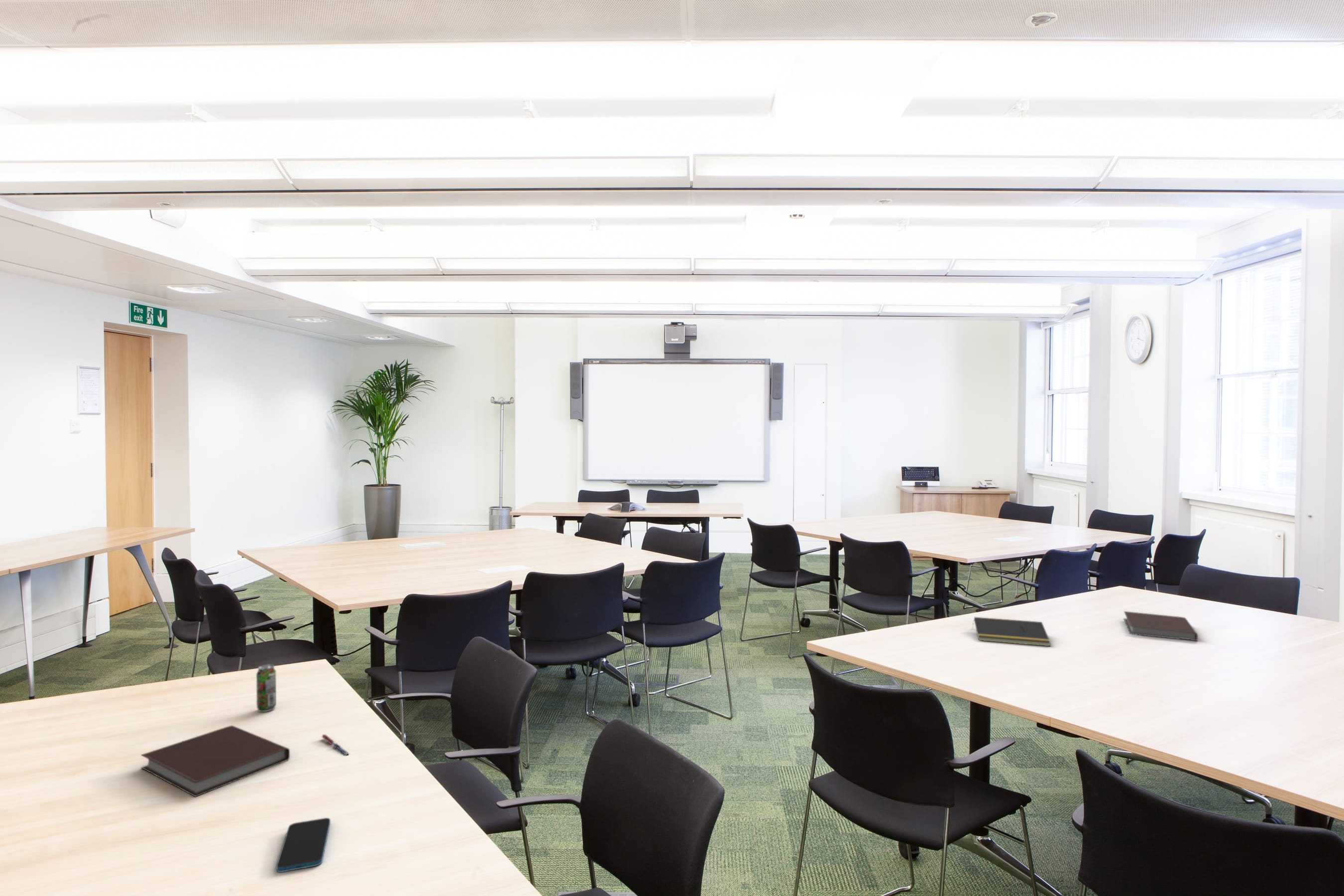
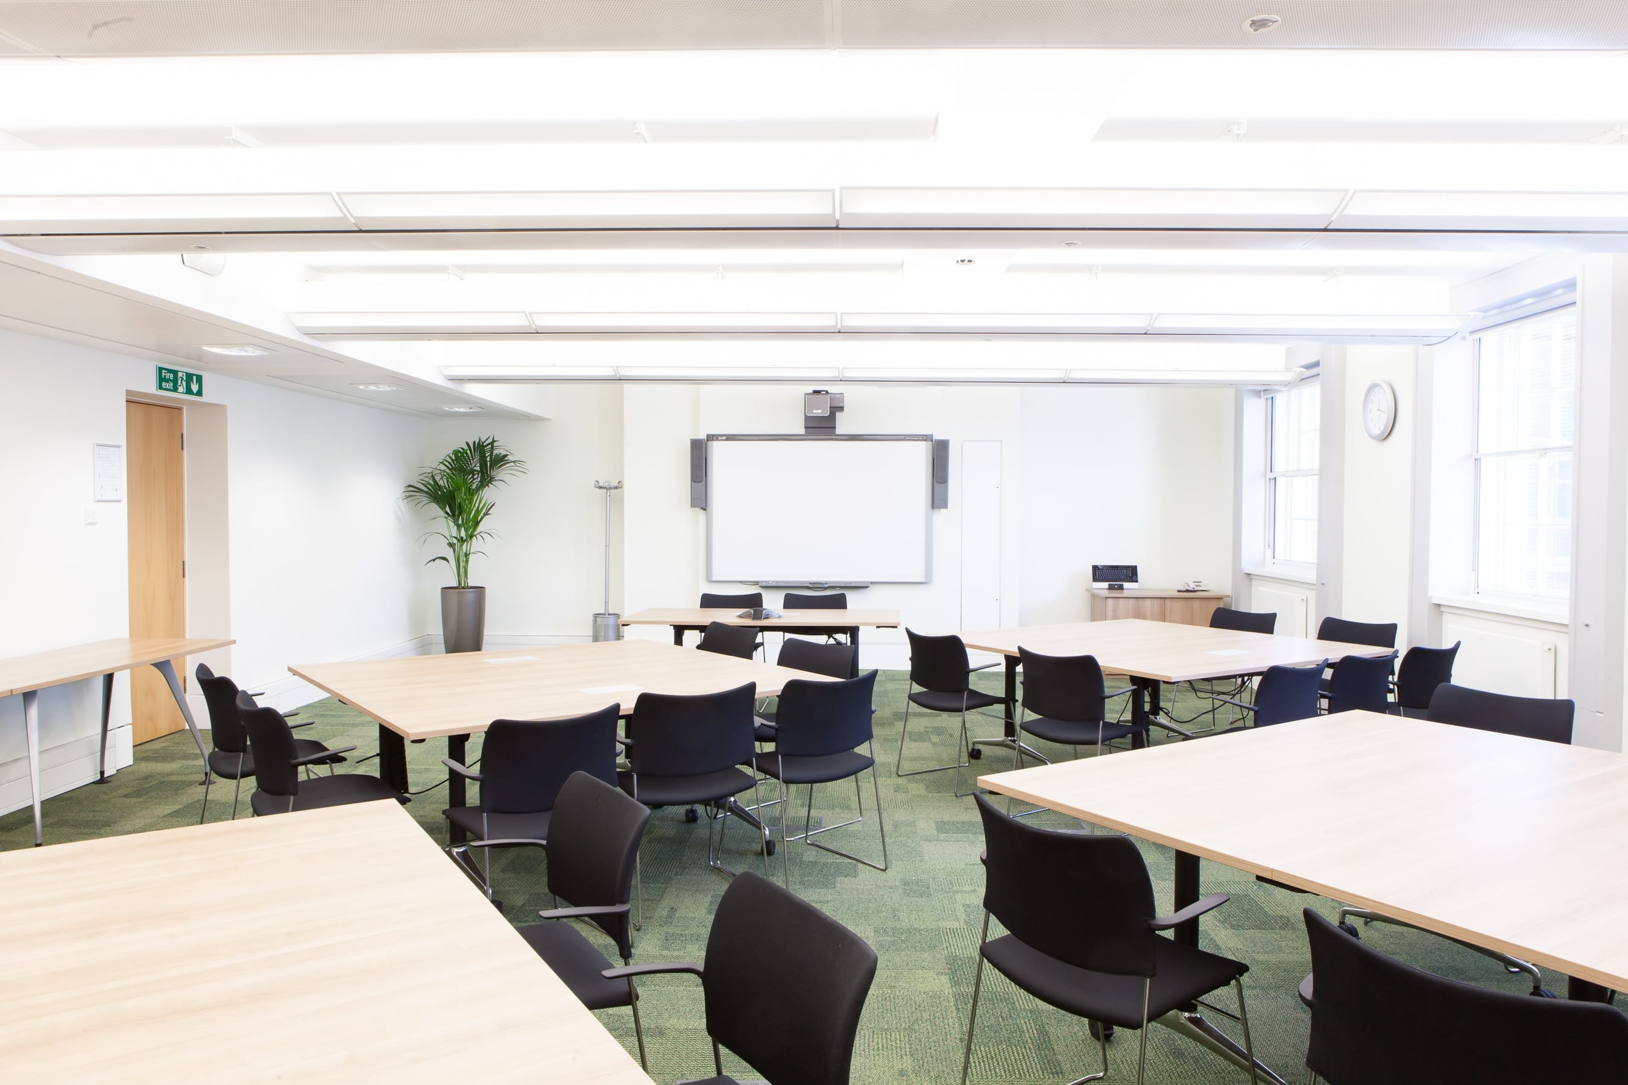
- pen (335, 744)
- notebook (1158, 625)
- notepad (1010, 631)
- notebook (216, 757)
- smartphone (305, 843)
- beverage can (266, 688)
